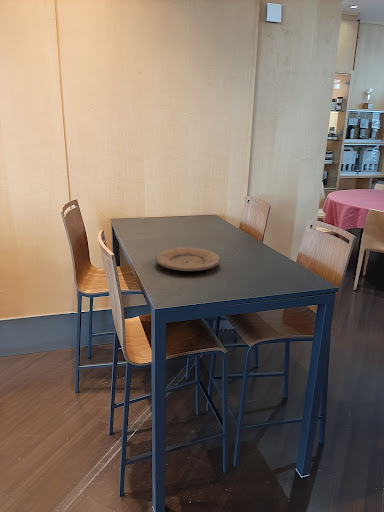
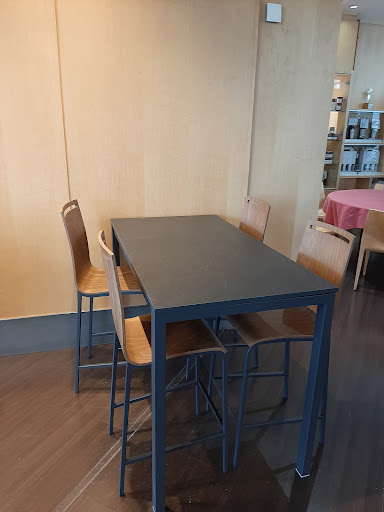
- plate (187, 260)
